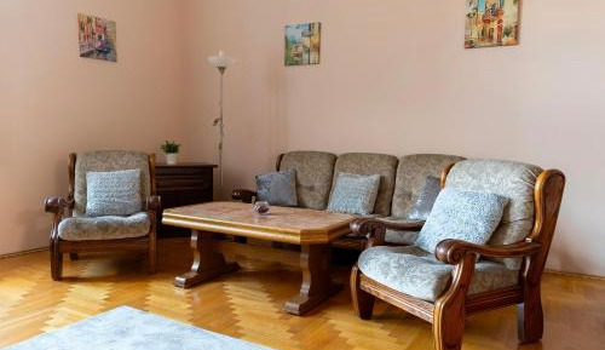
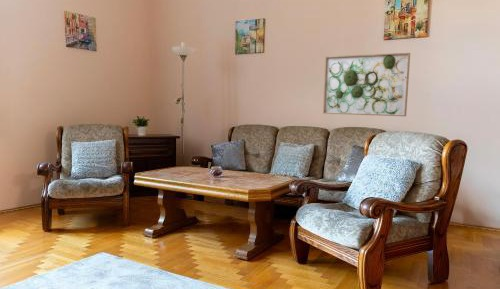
+ wall art (363, 85)
